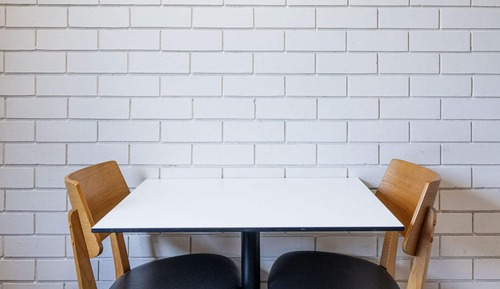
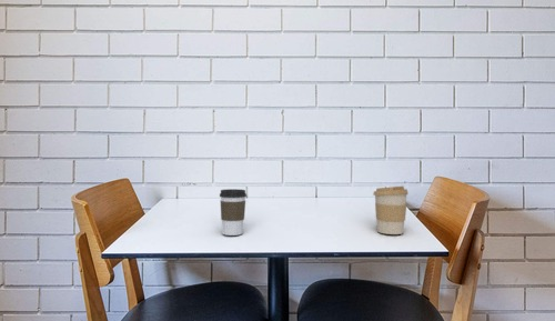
+ coffee cup (390, 208)
+ coffee cup (232, 211)
